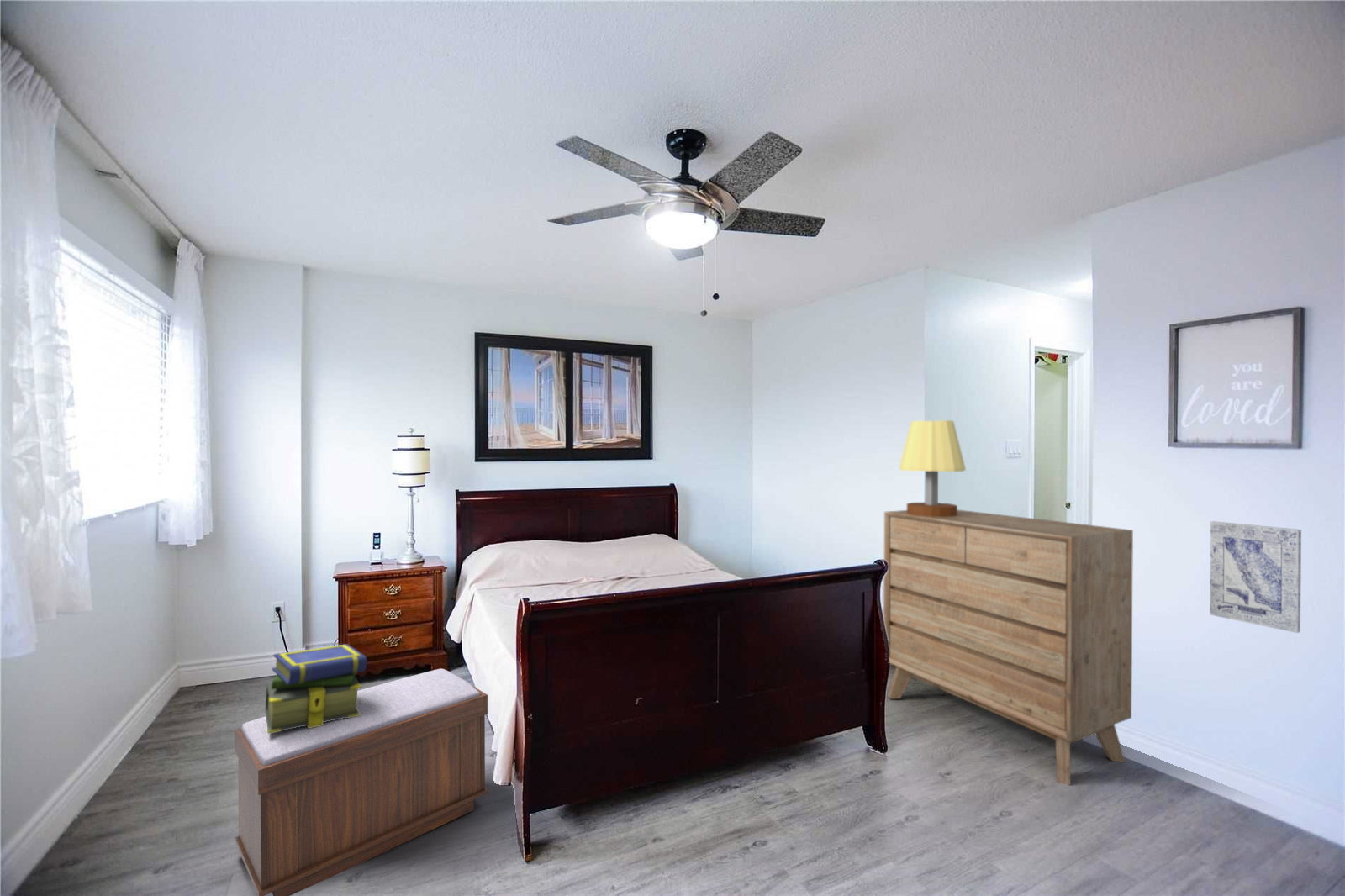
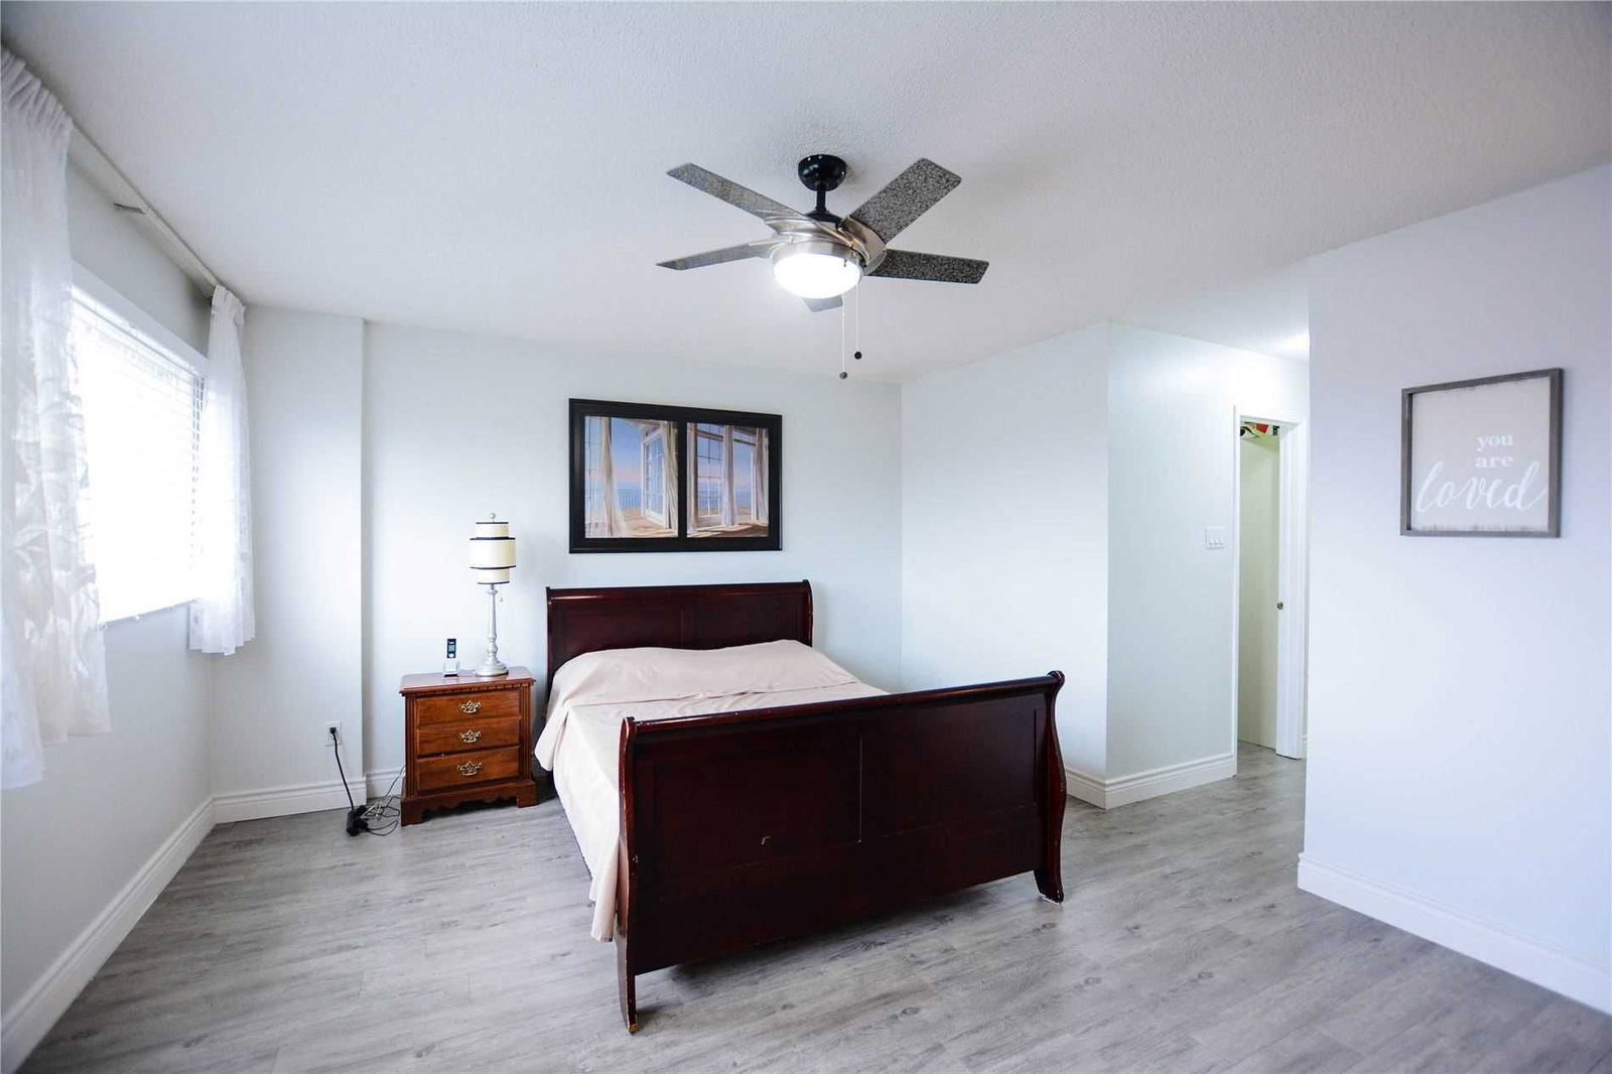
- bench (369, 766)
- dresser (993, 622)
- wall art (1253, 574)
- table lamp (931, 466)
- stack of books (316, 682)
